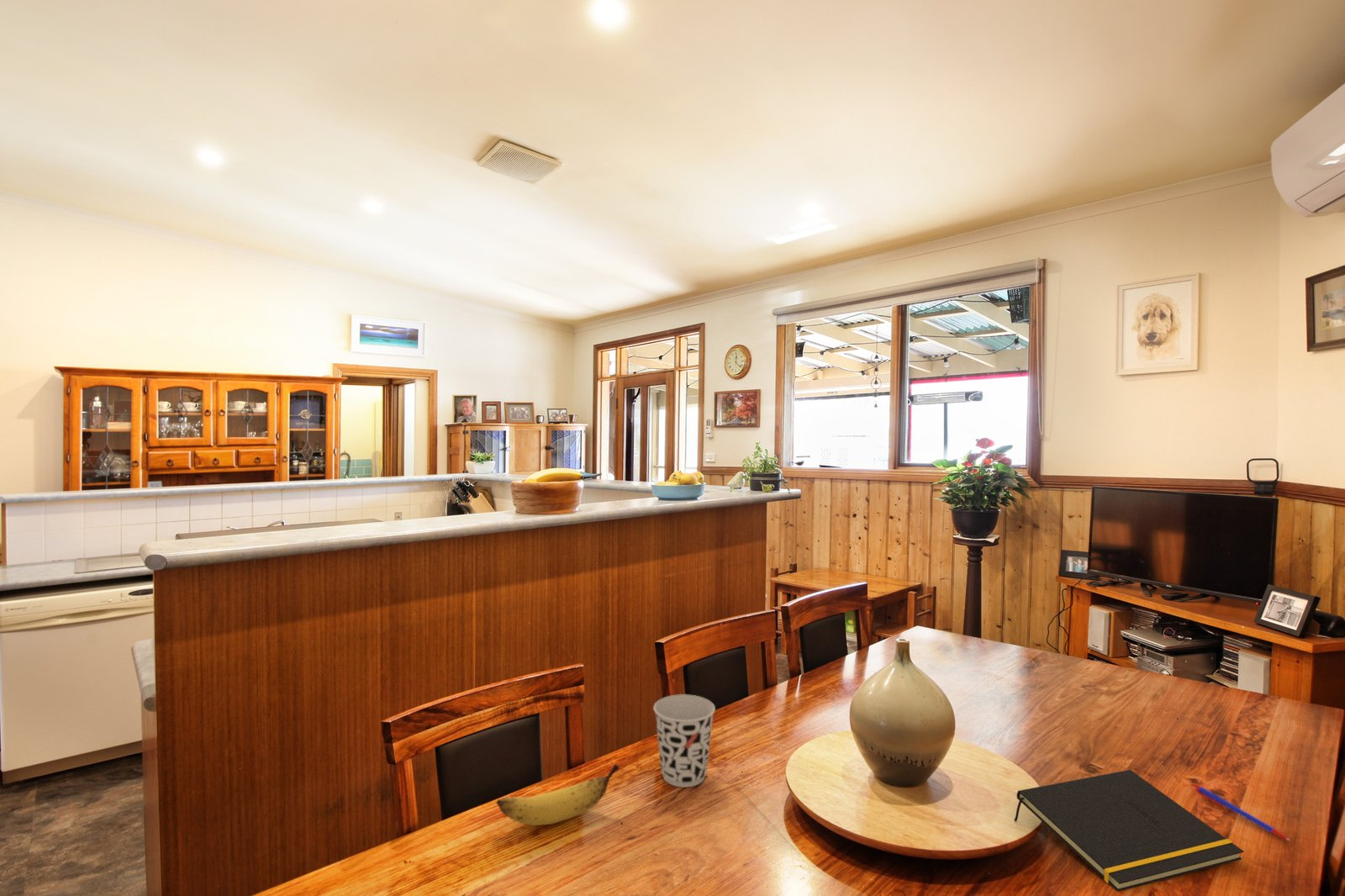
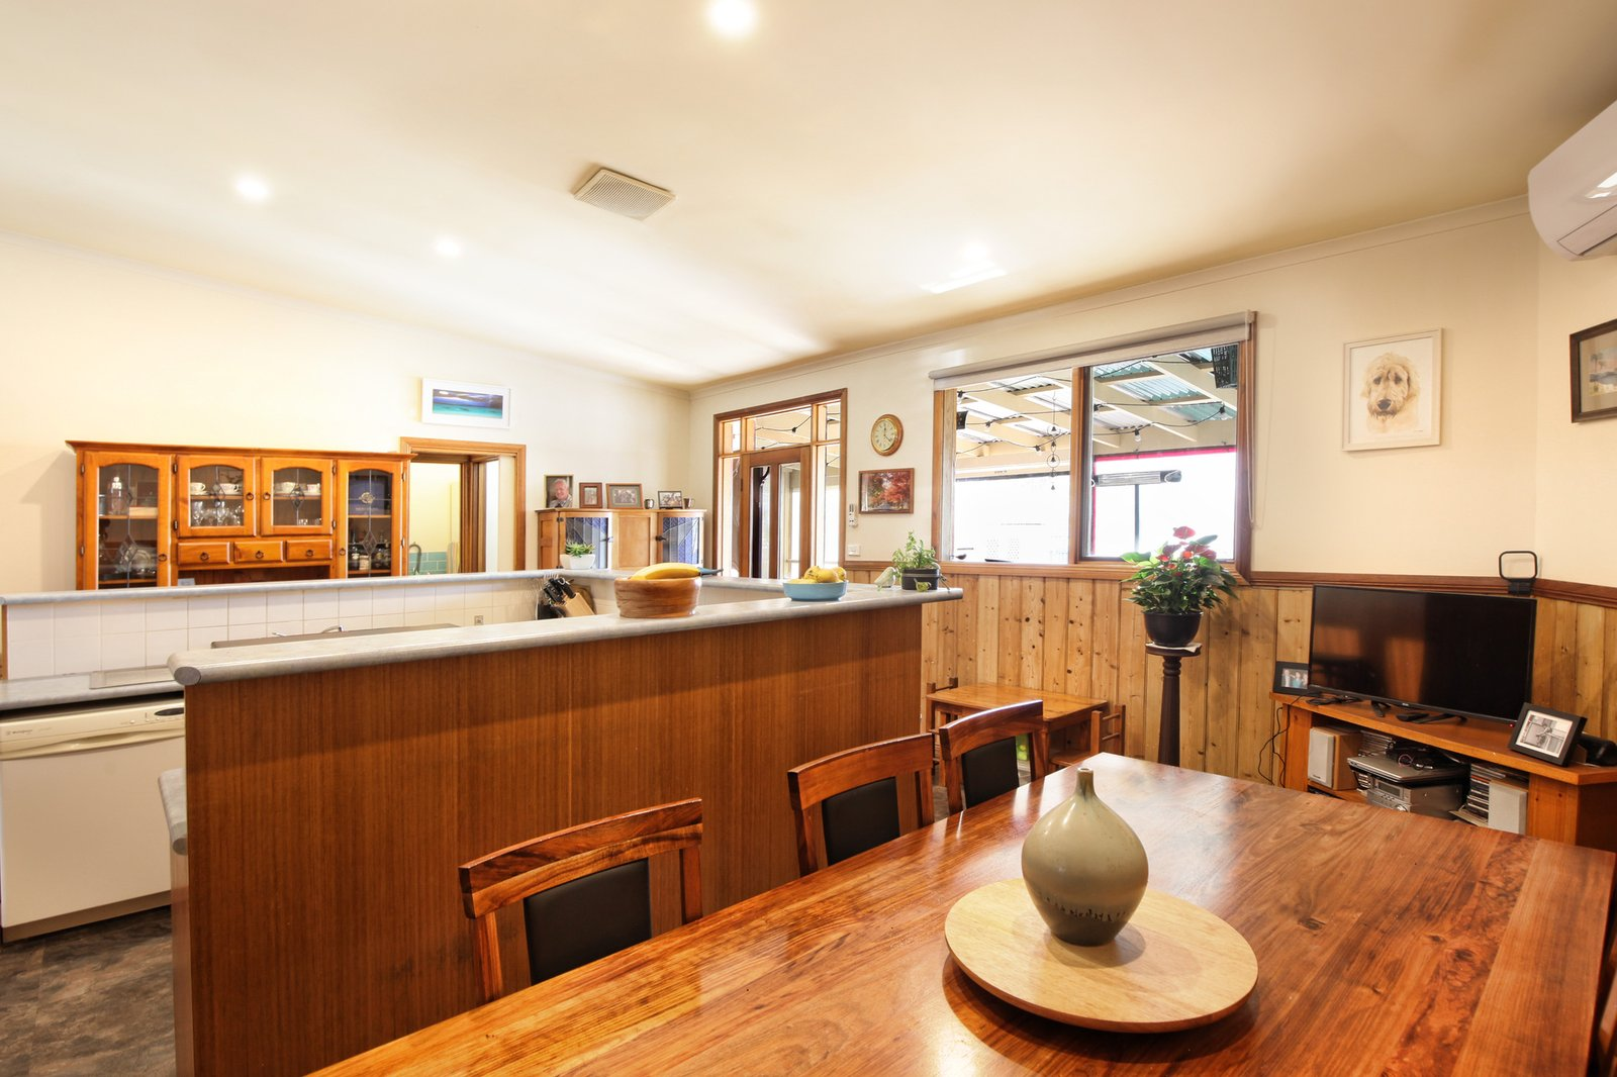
- banana (560, 798)
- cup (683, 741)
- pen (1237, 810)
- notepad (1124, 823)
